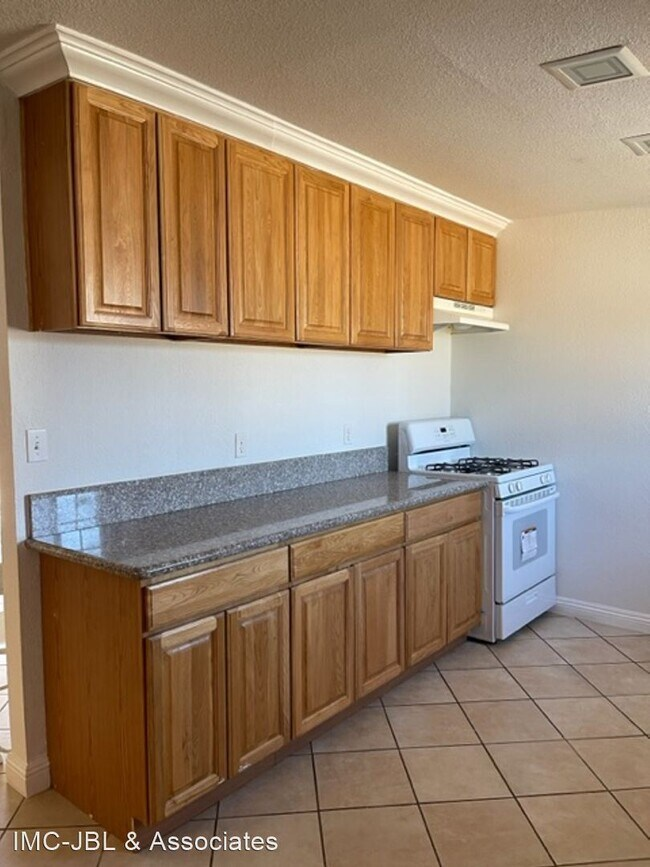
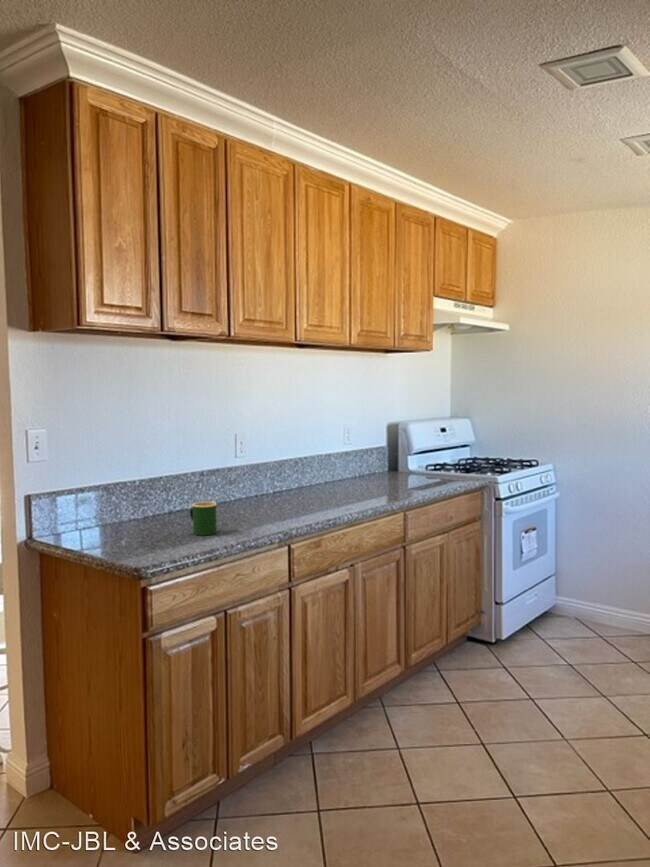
+ mug (201, 517)
